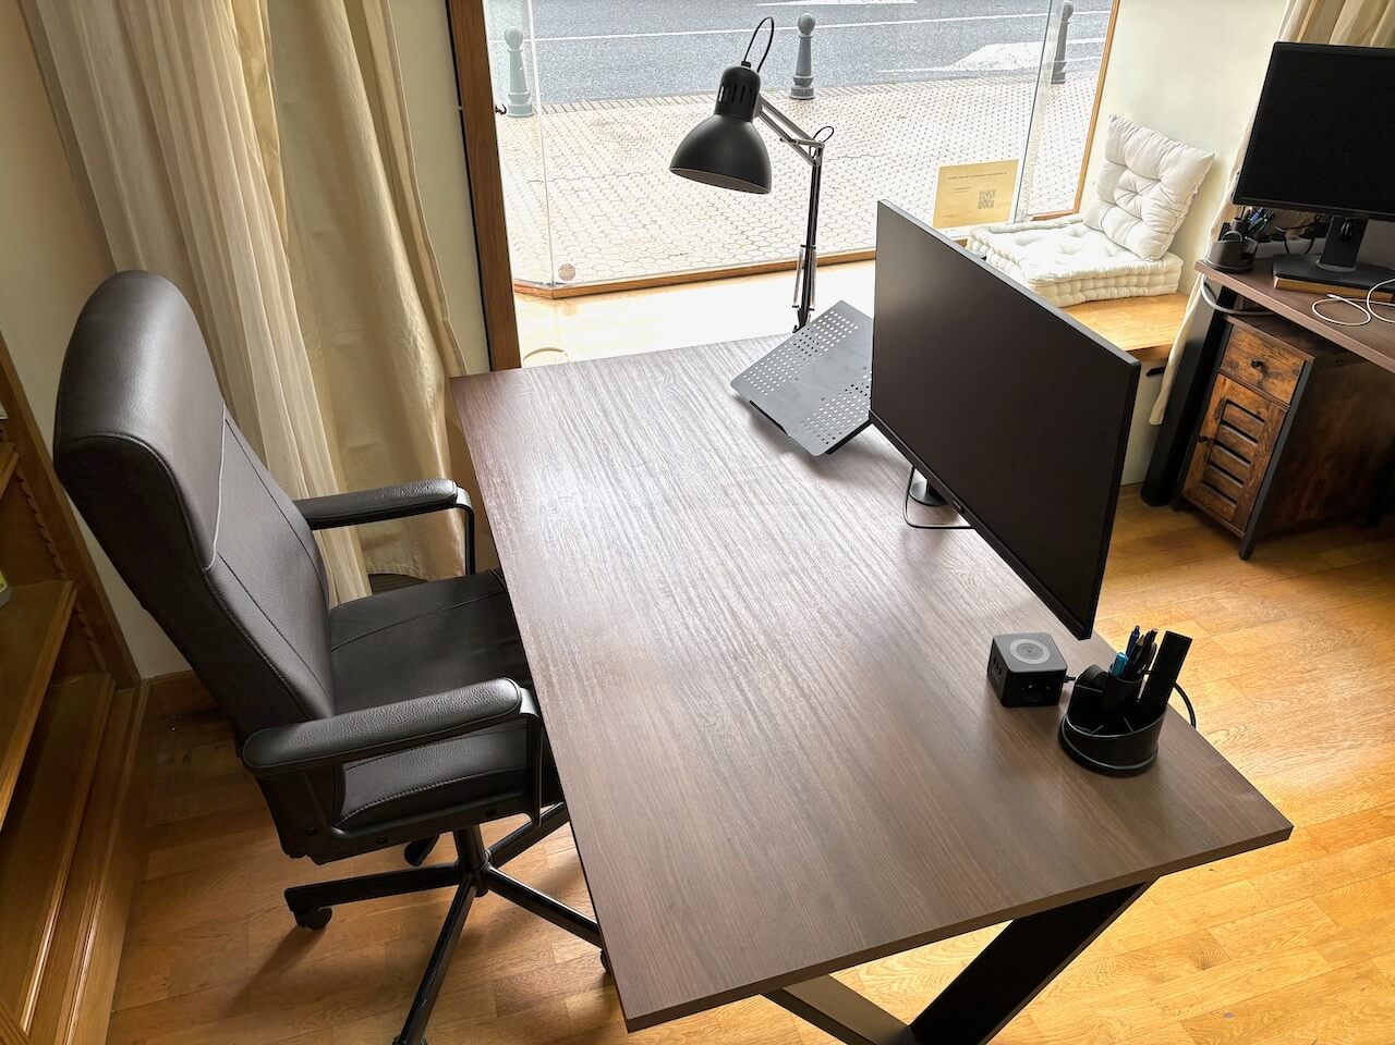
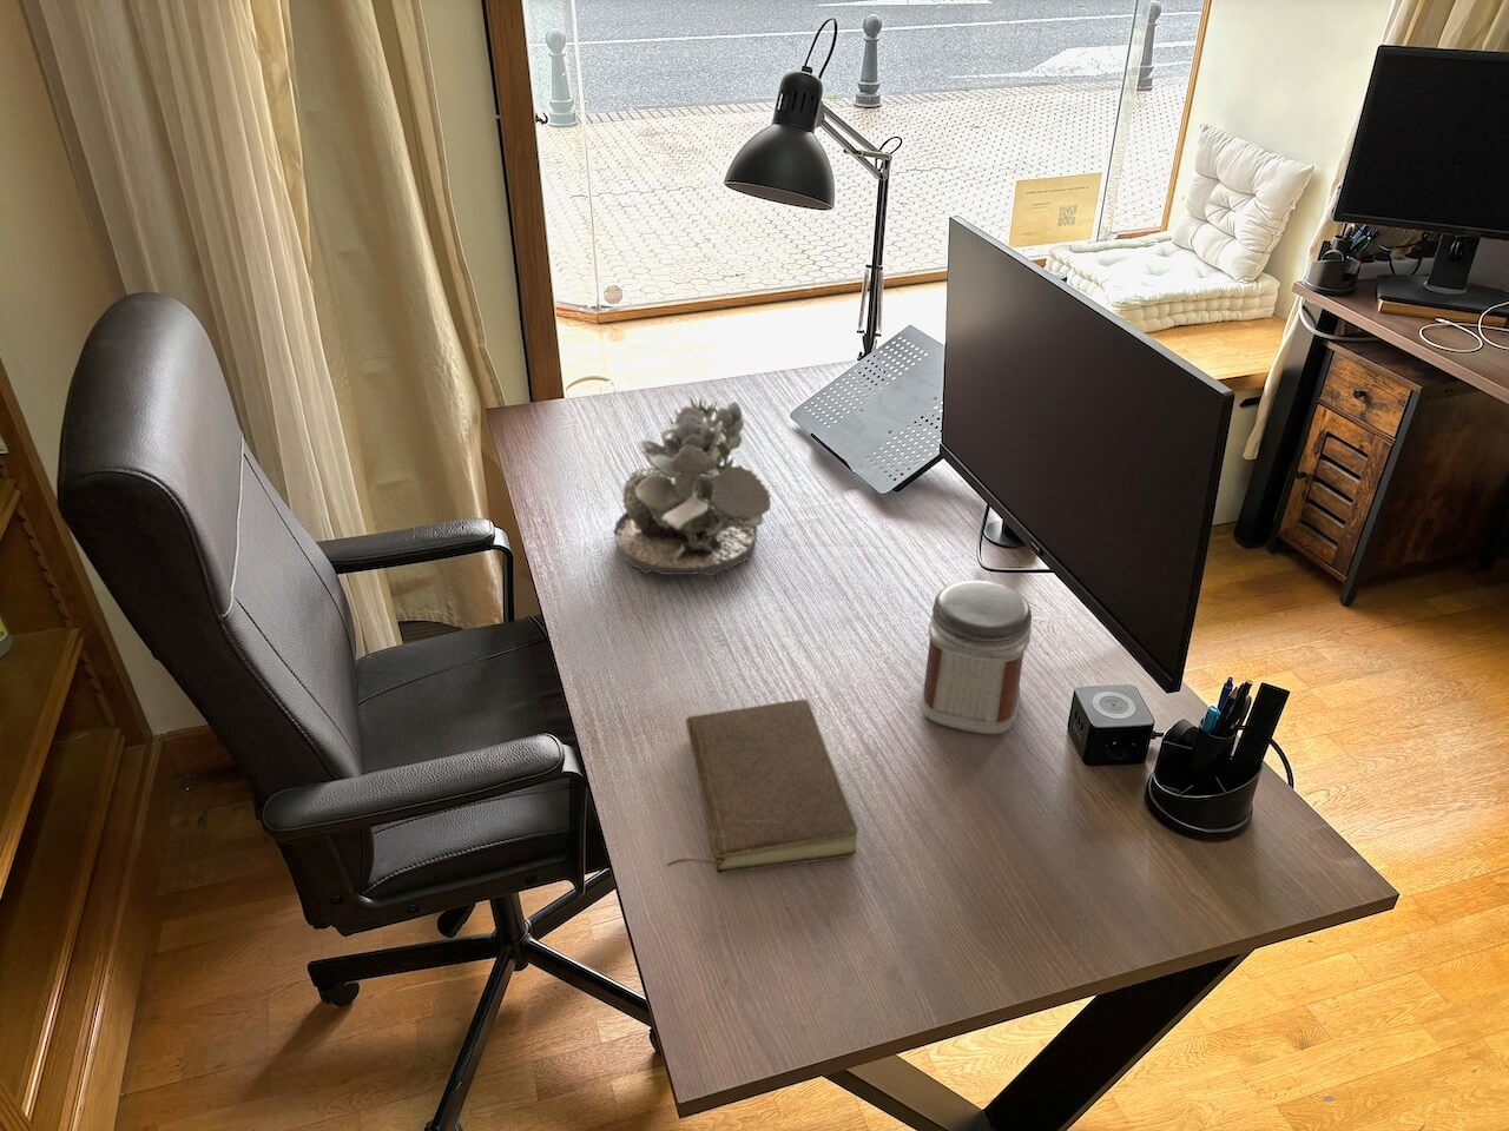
+ succulent plant (689, 479)
+ book (746, 784)
+ jar (977, 653)
